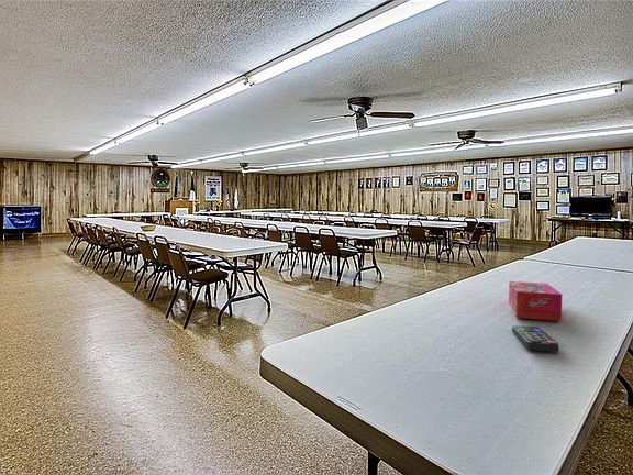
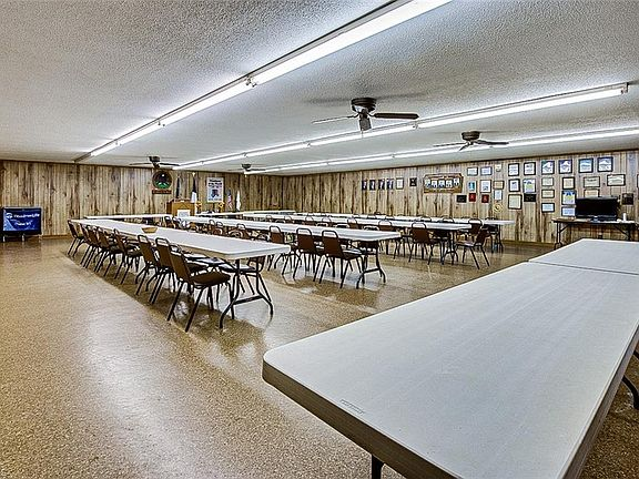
- tissue box (532, 299)
- remote control (533, 336)
